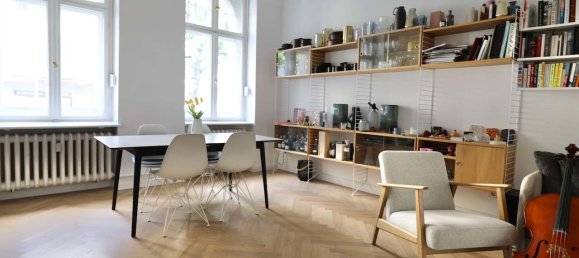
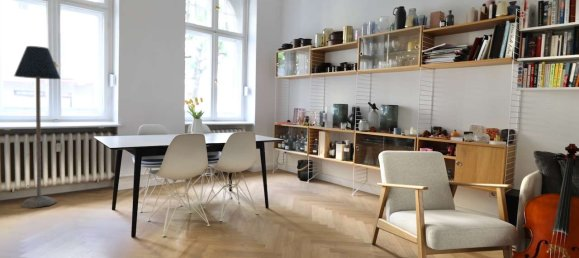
+ floor lamp (38, 126)
